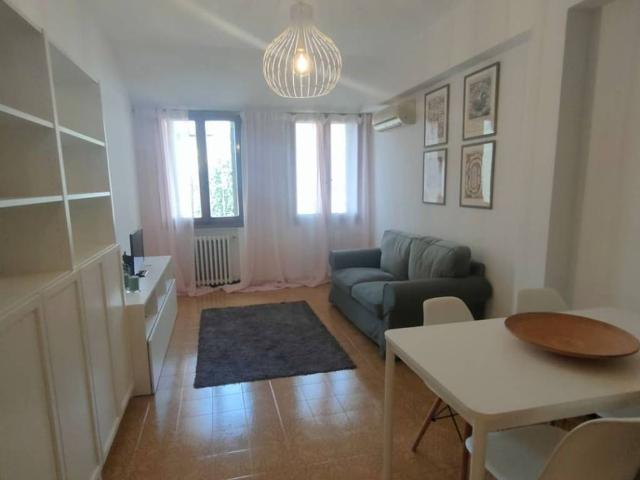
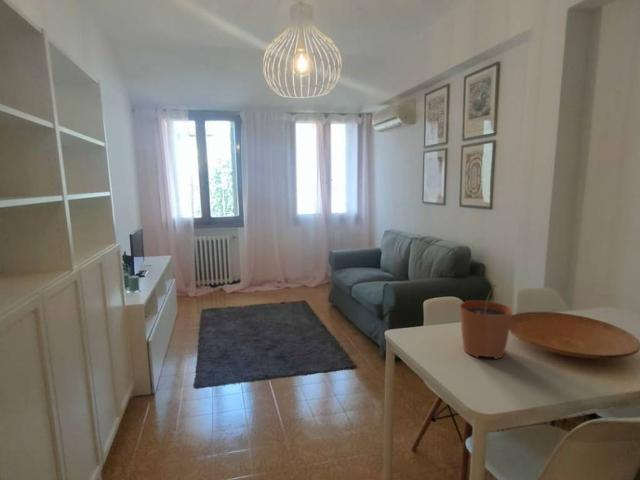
+ plant pot (485, 318)
